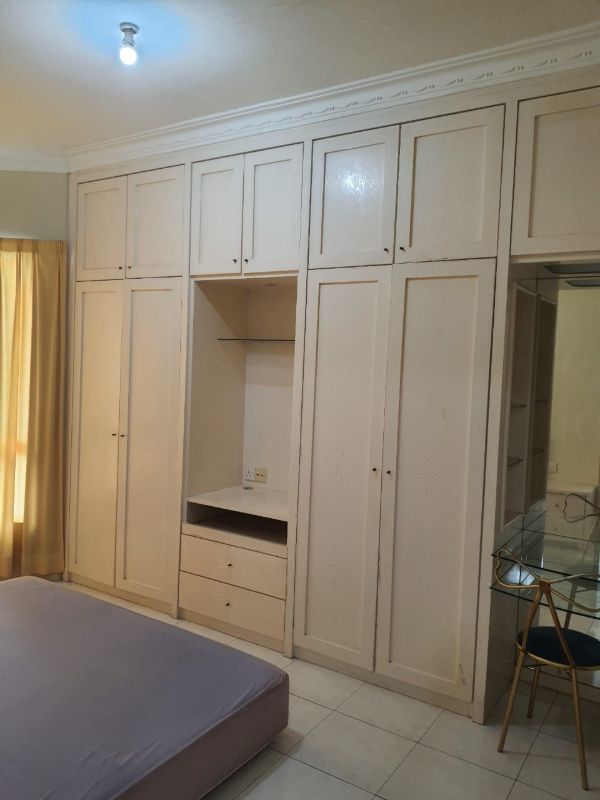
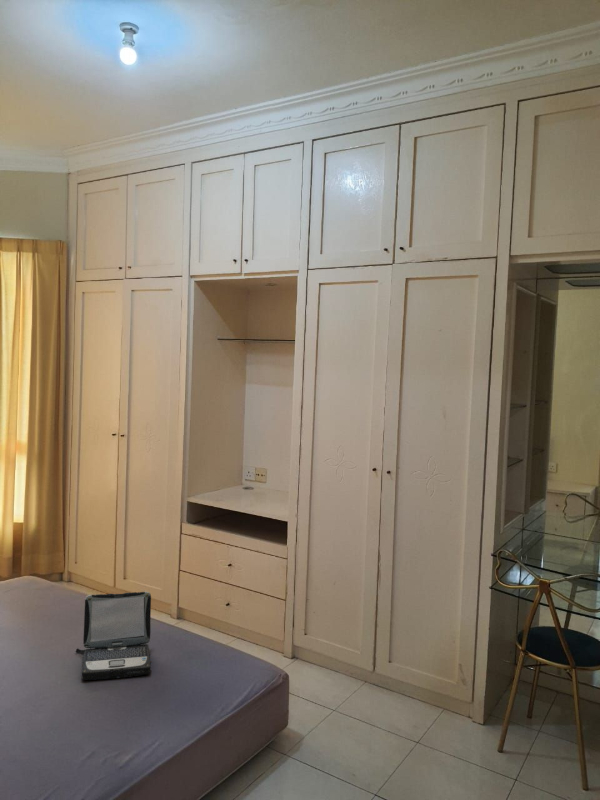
+ laptop (116, 632)
